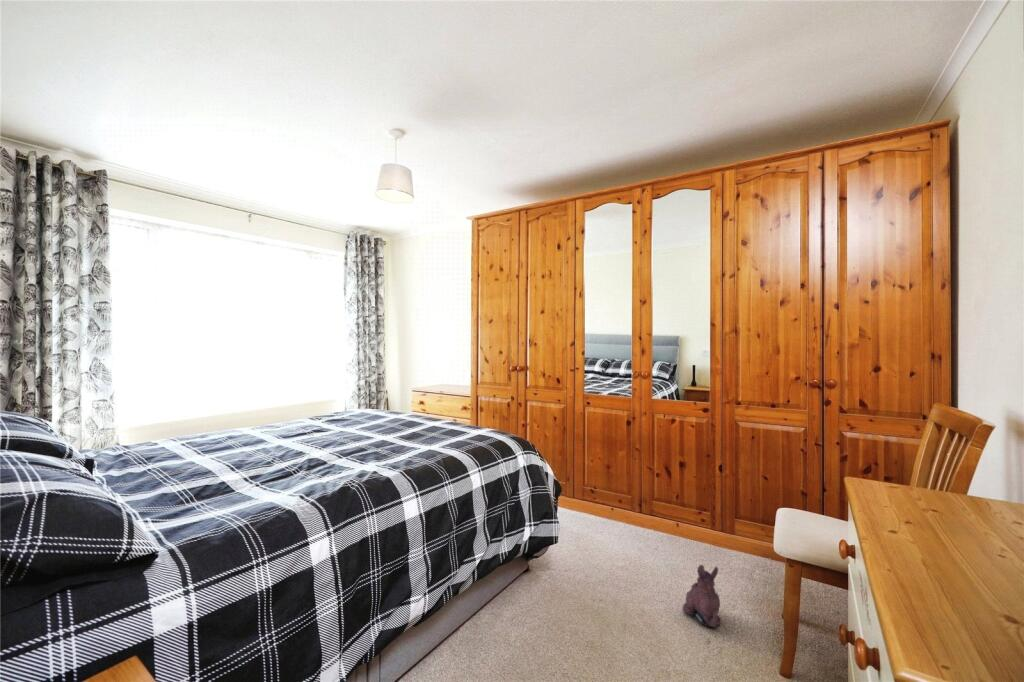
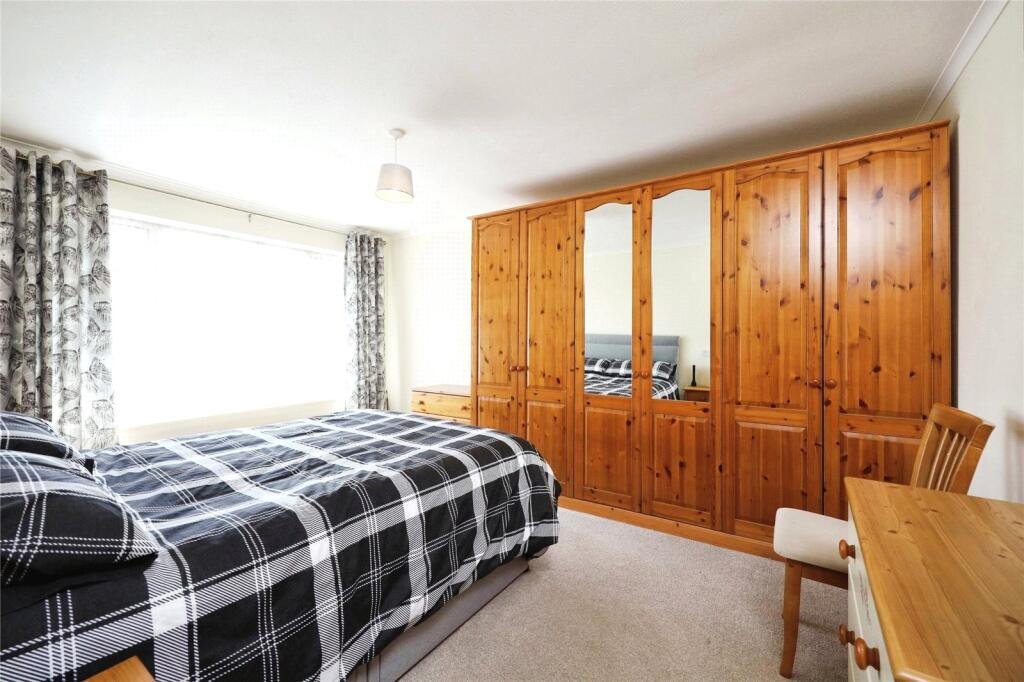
- plush toy (708, 595)
